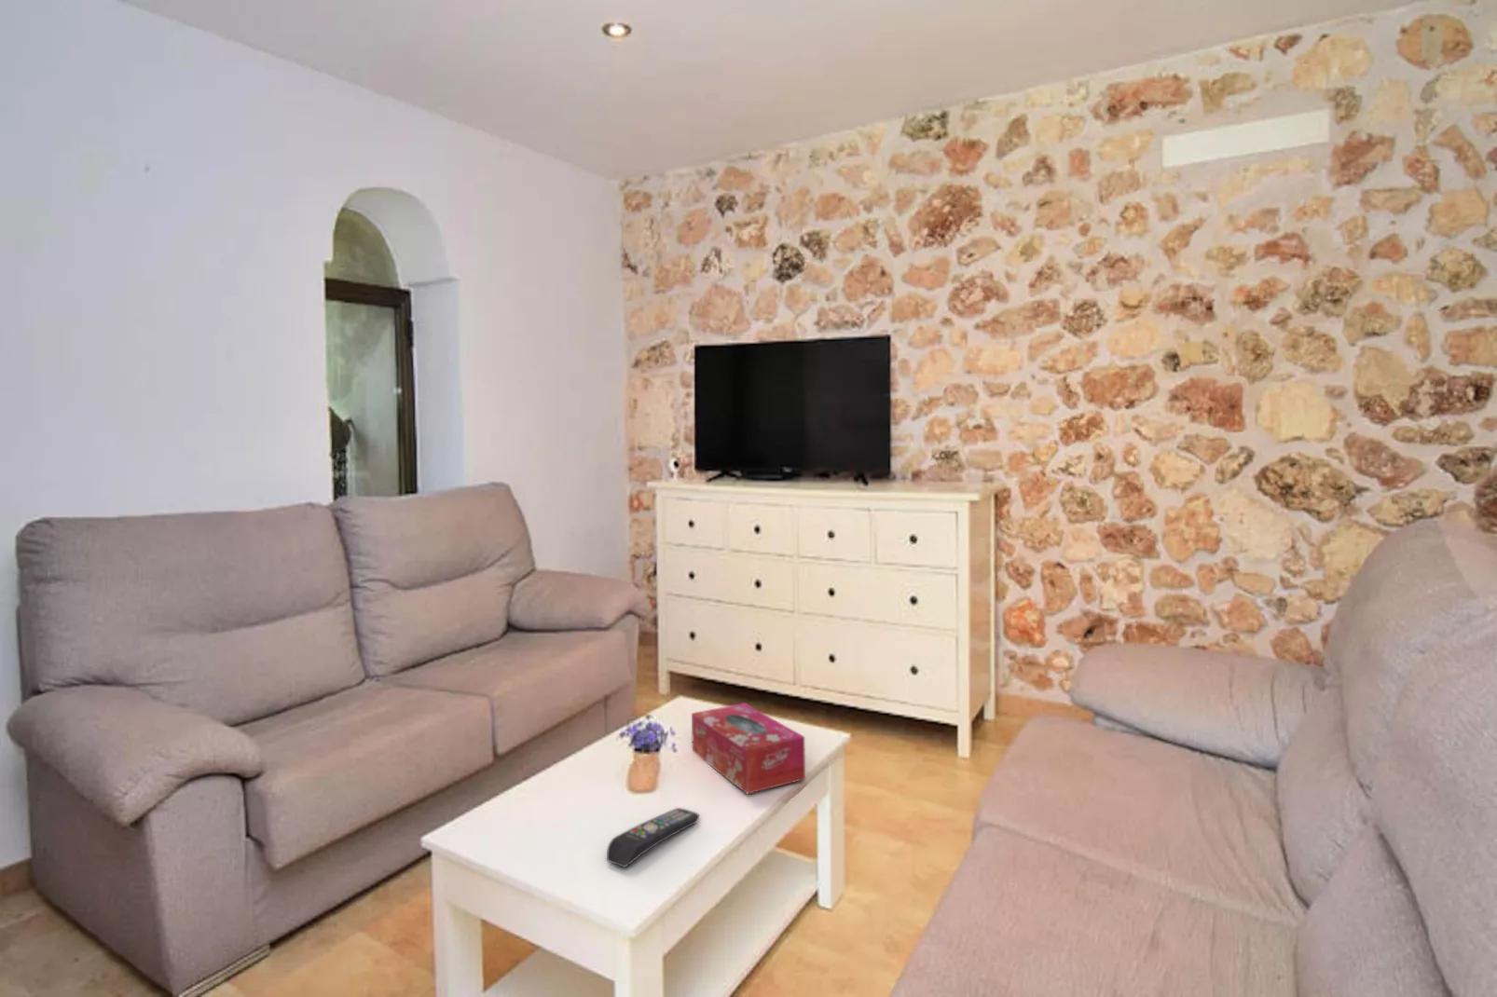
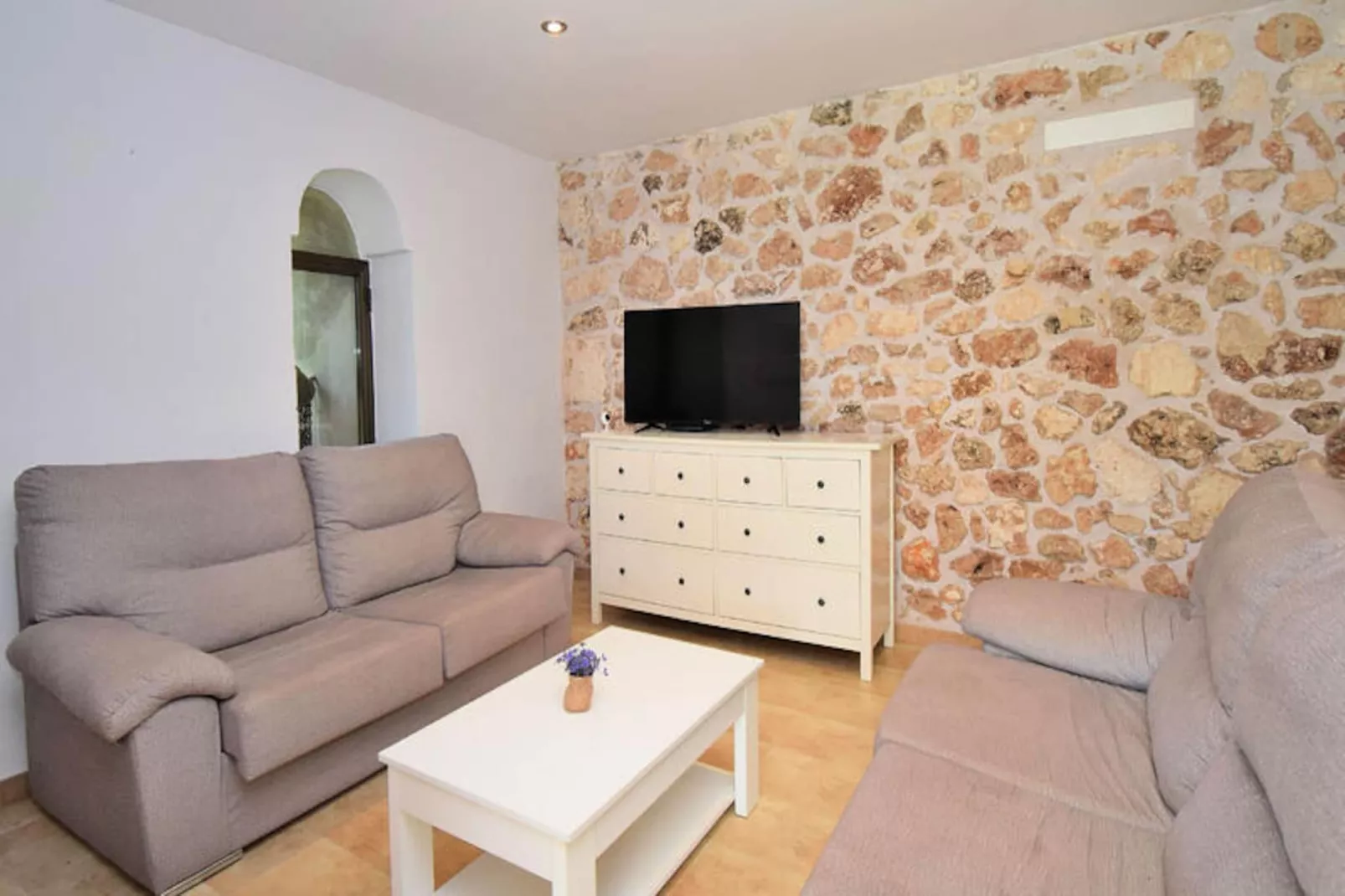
- tissue box (746, 744)
- remote control (654, 832)
